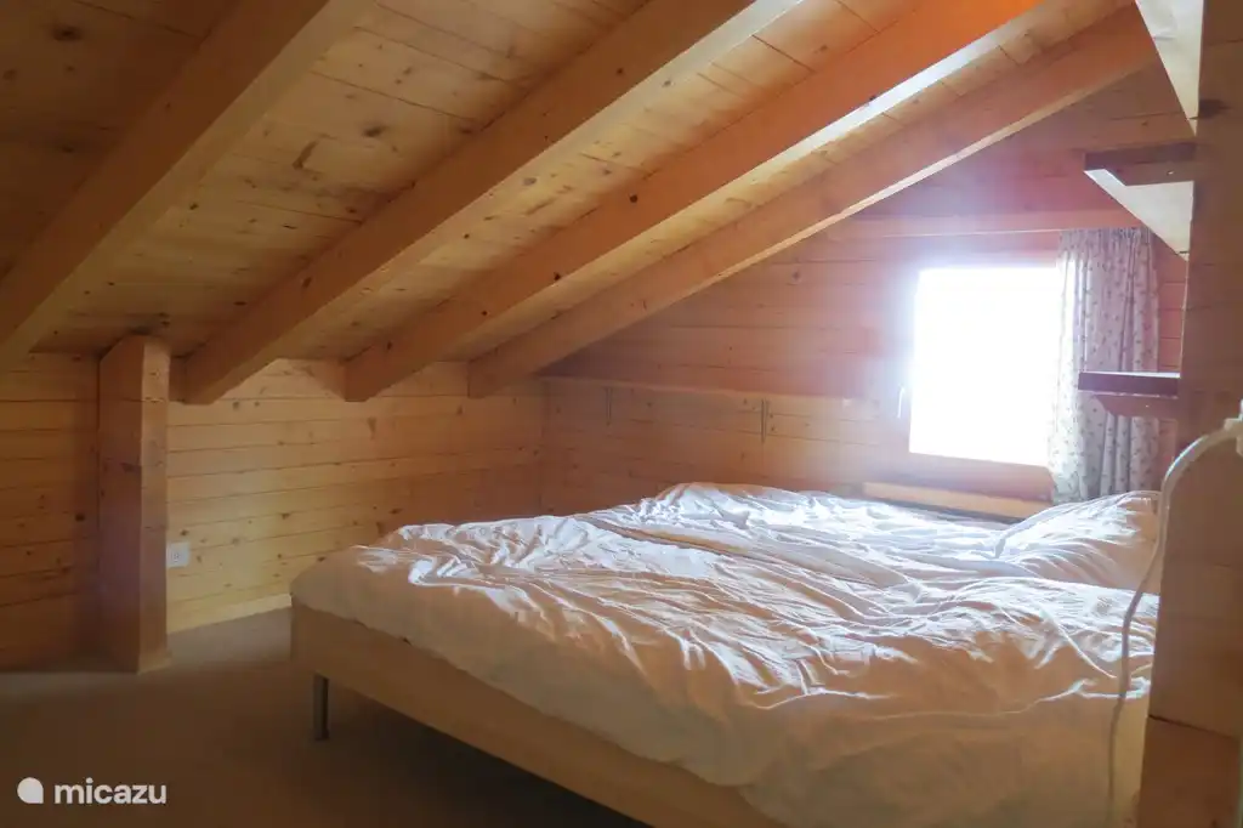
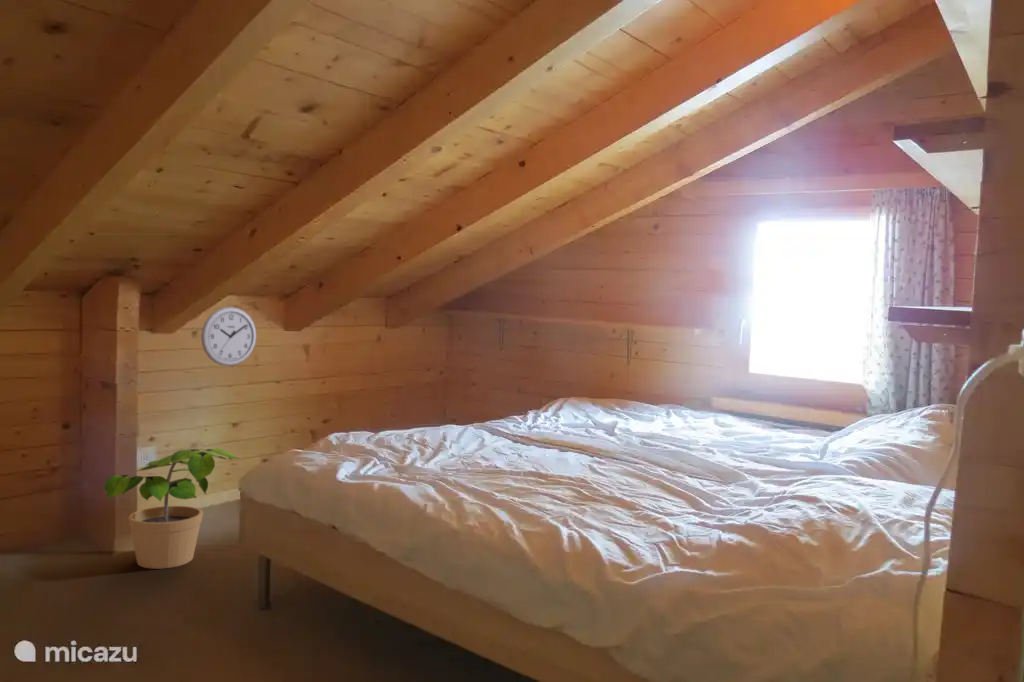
+ potted plant (170, 508)
+ wall clock (230, 336)
